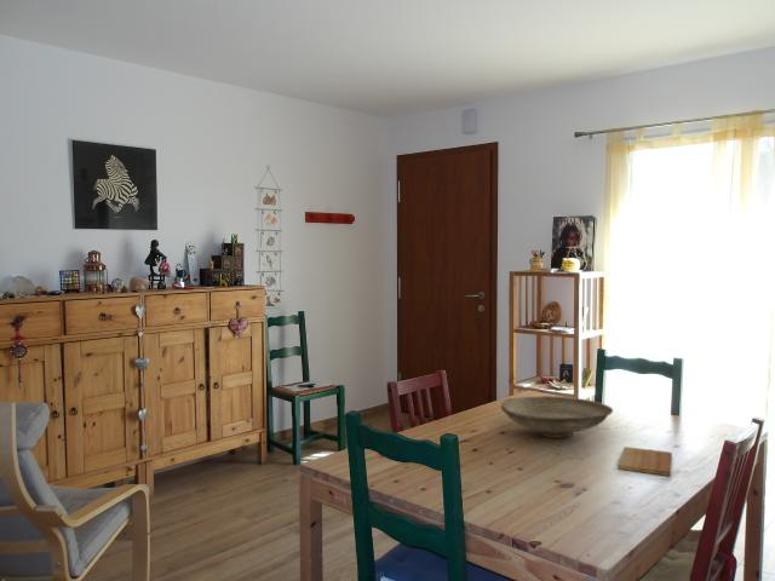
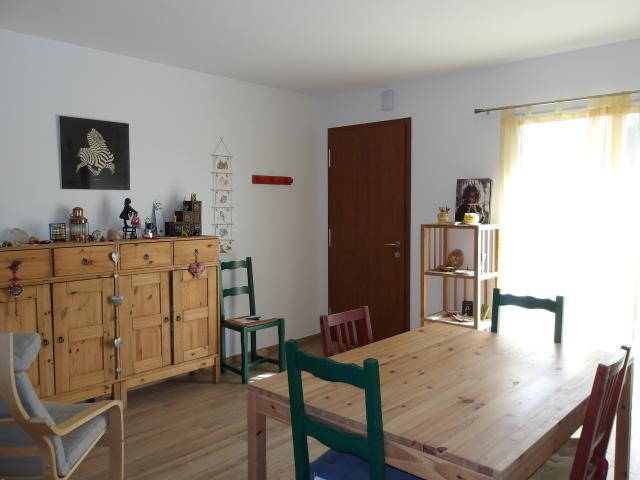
- cutting board (645, 460)
- decorative bowl (555, 419)
